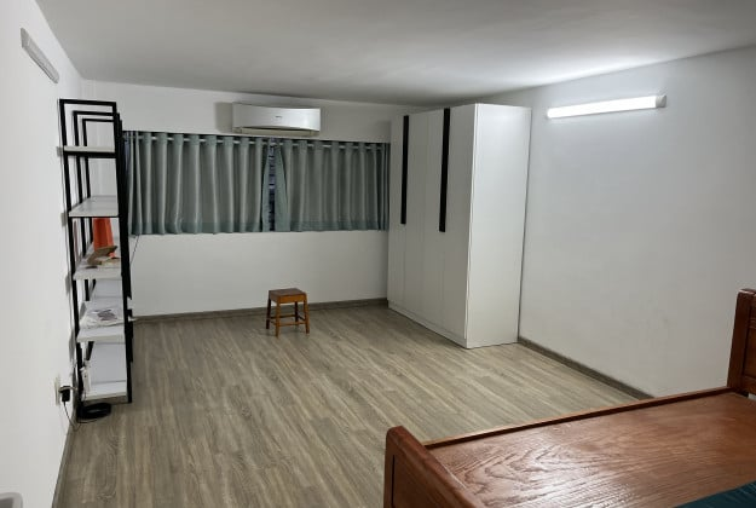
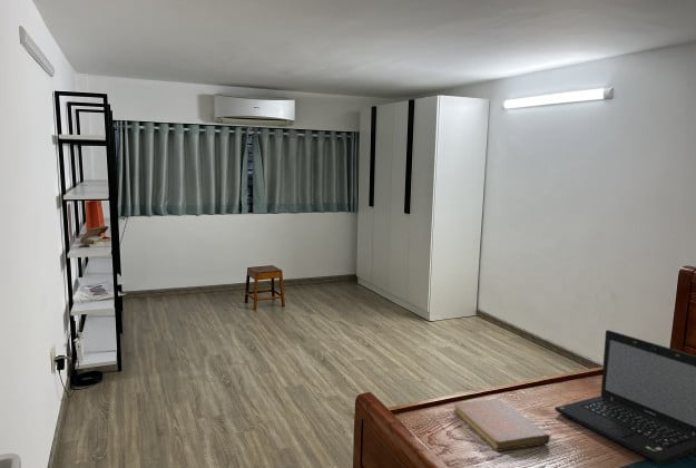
+ notebook (498, 421)
+ laptop (630, 389)
